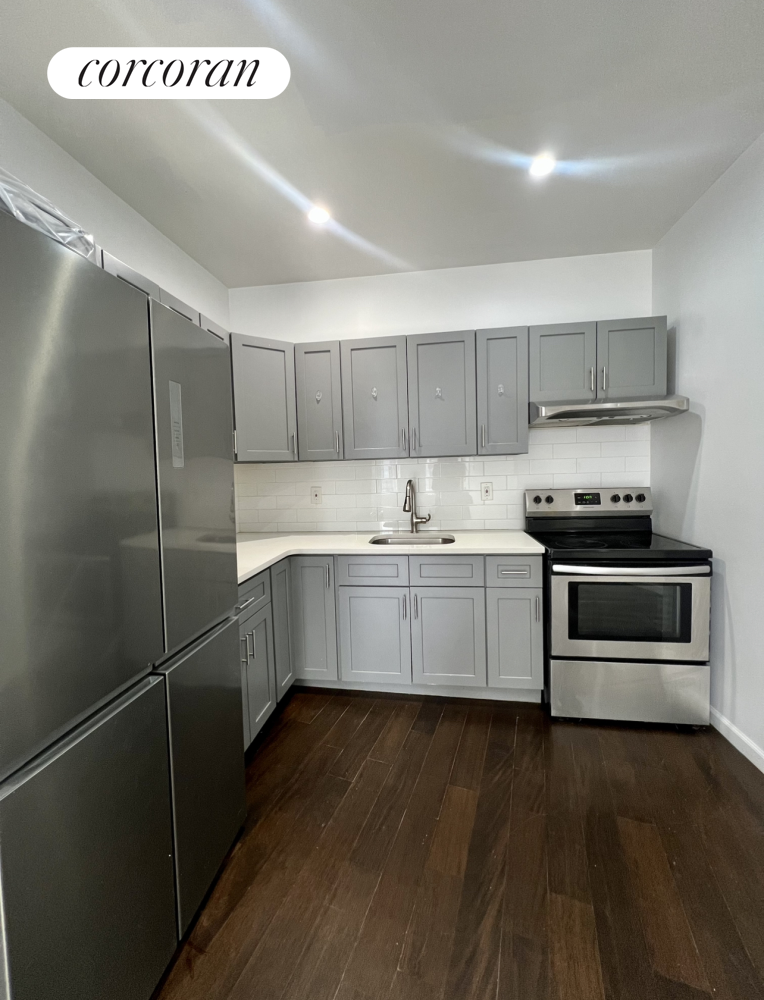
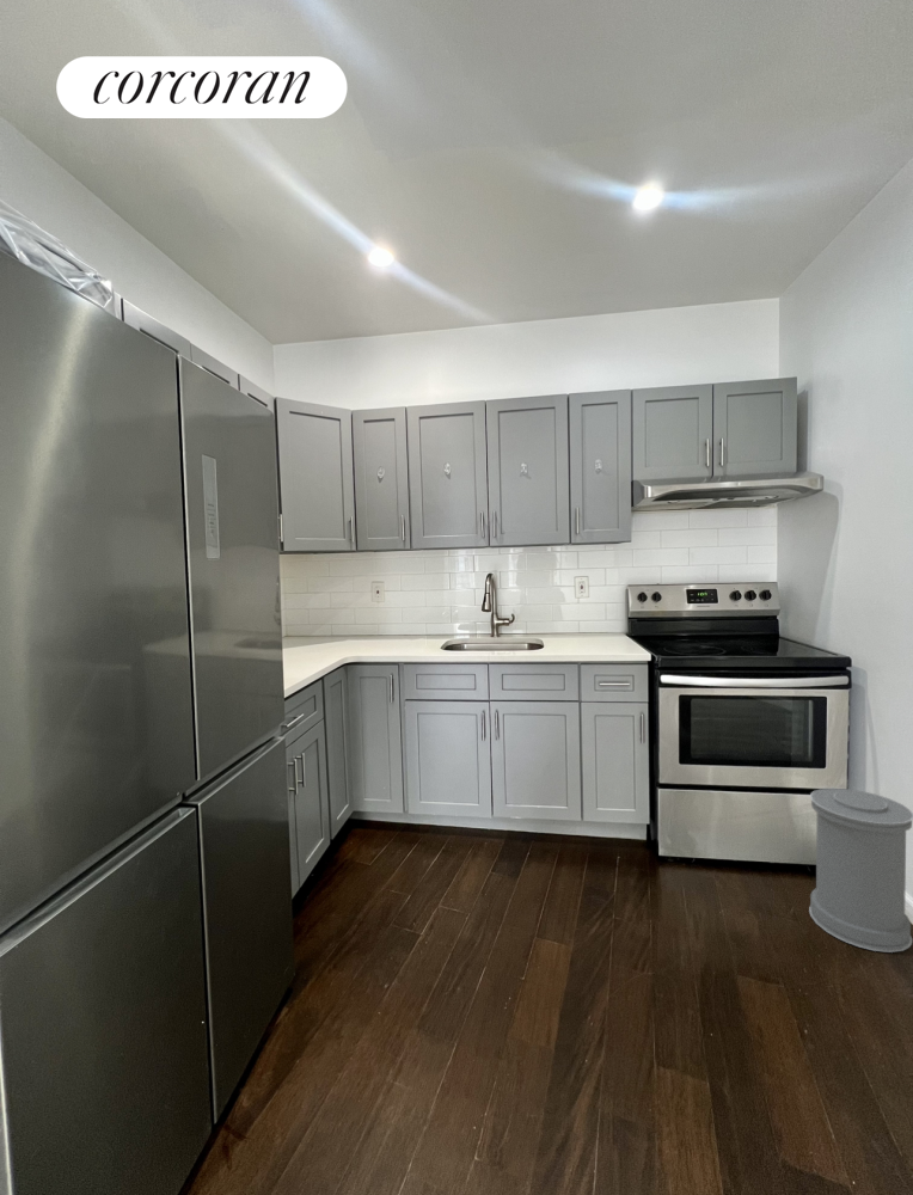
+ trash can (858, 862)
